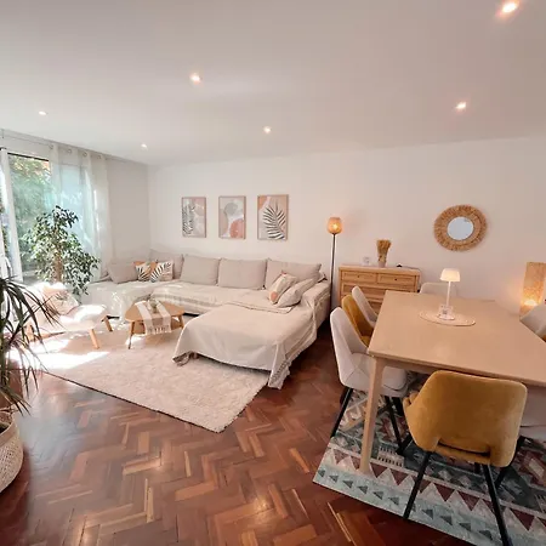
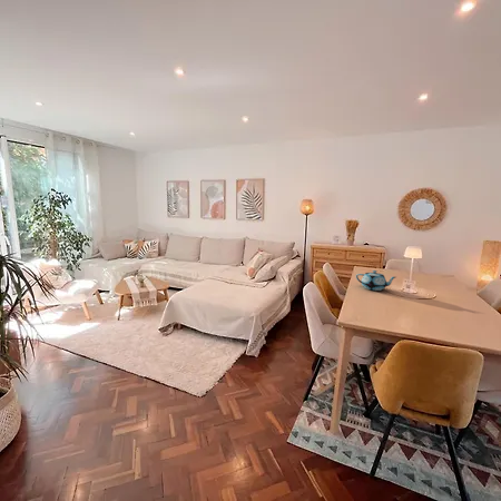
+ teapot (375, 279)
